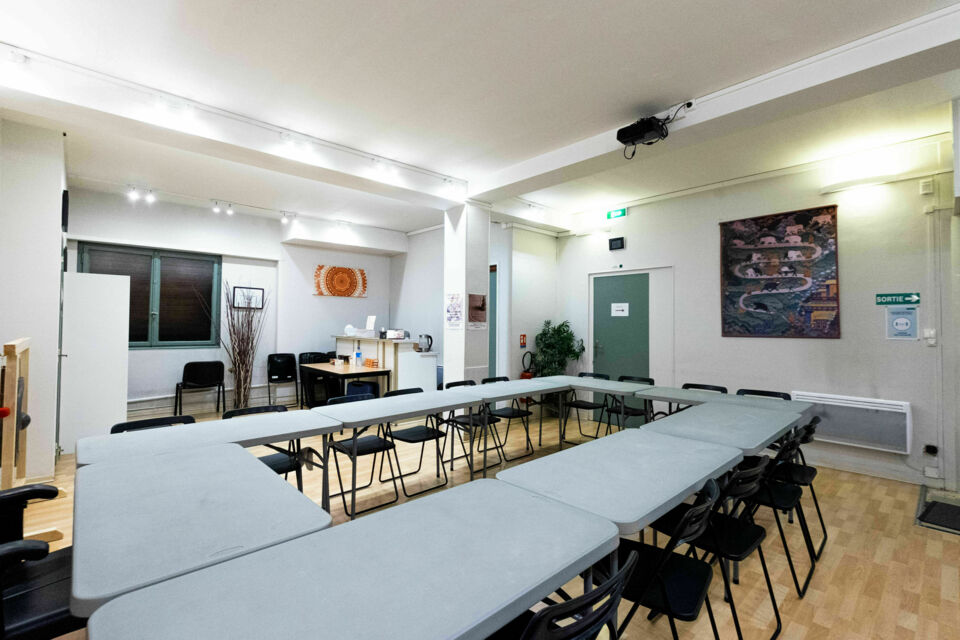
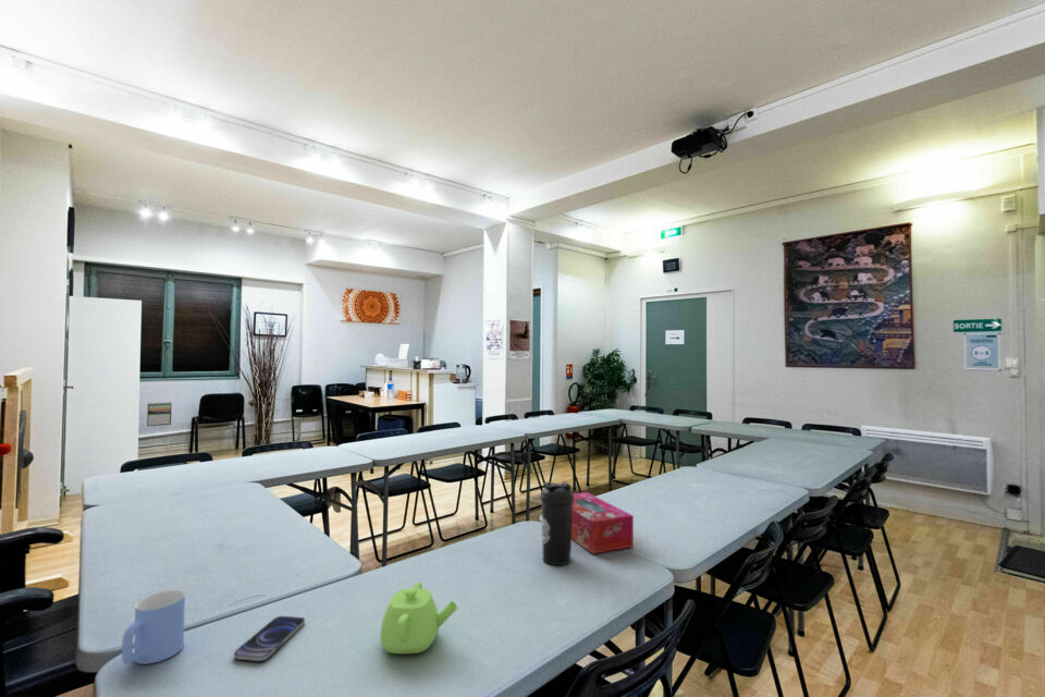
+ water bottle (556, 521)
+ teapot (419, 615)
+ calendar (159, 413)
+ smartphone (271, 636)
+ mug (150, 629)
+ tissue box (589, 519)
